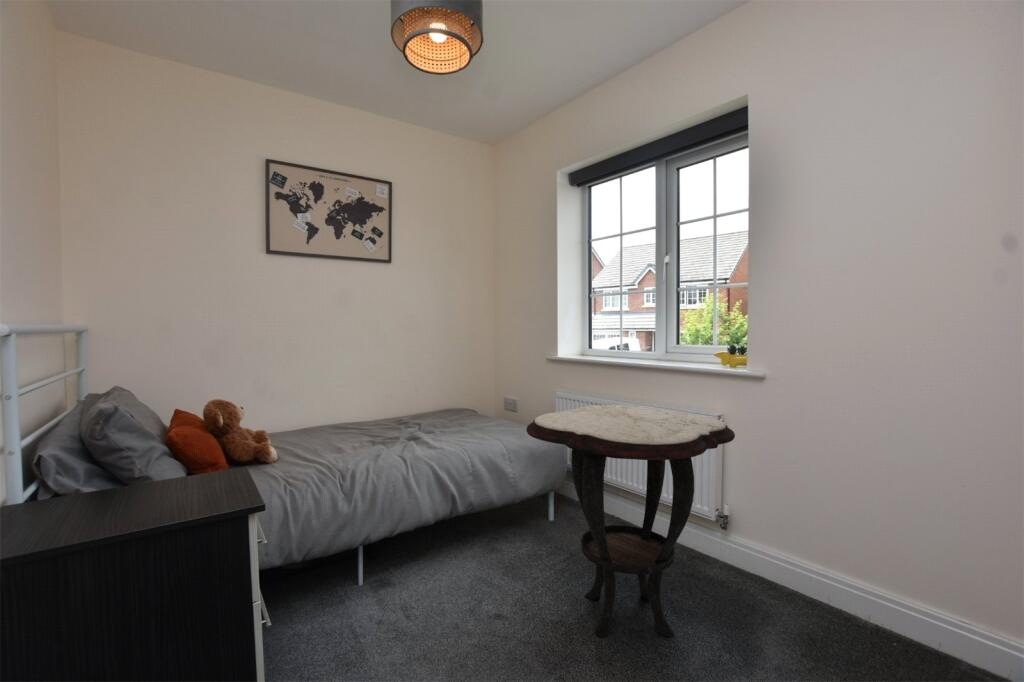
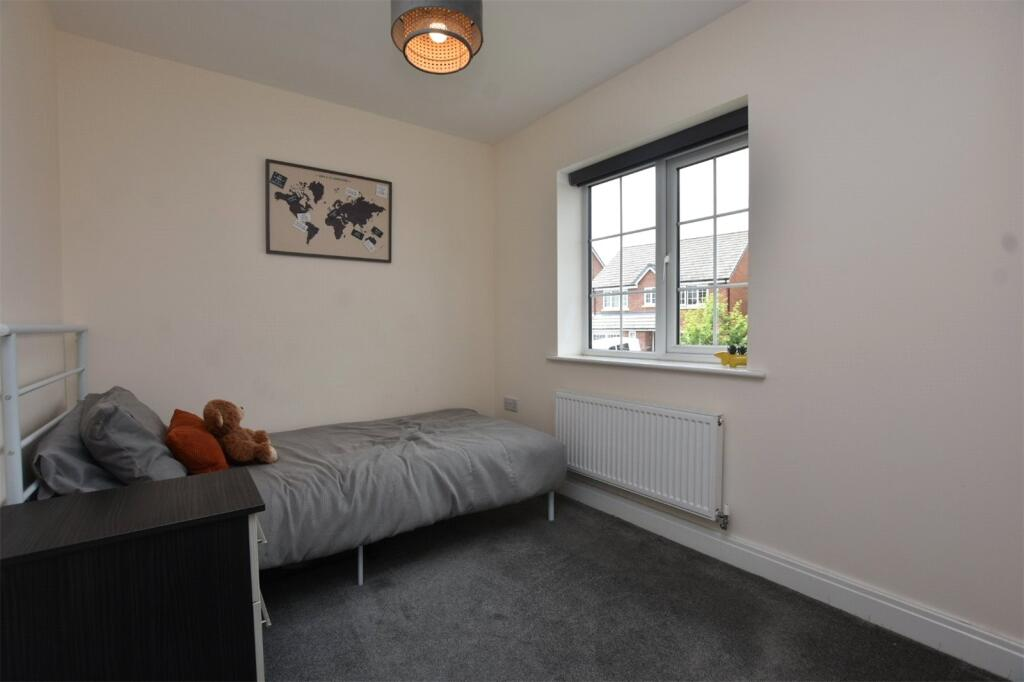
- side table (625, 525)
